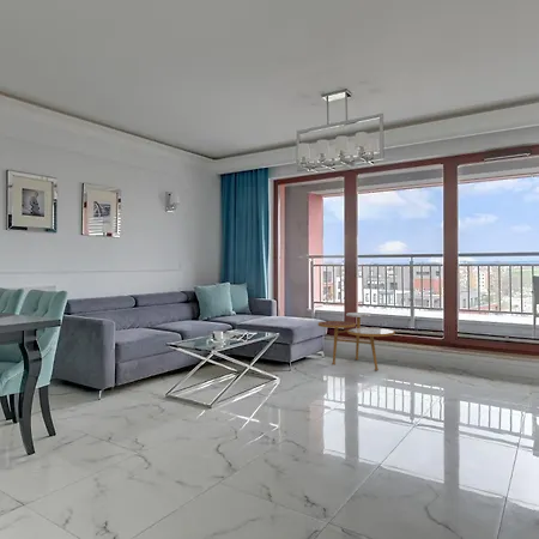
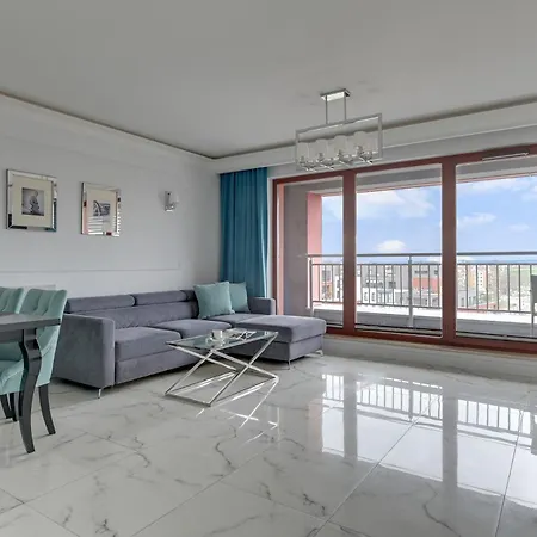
- side table (358, 340)
